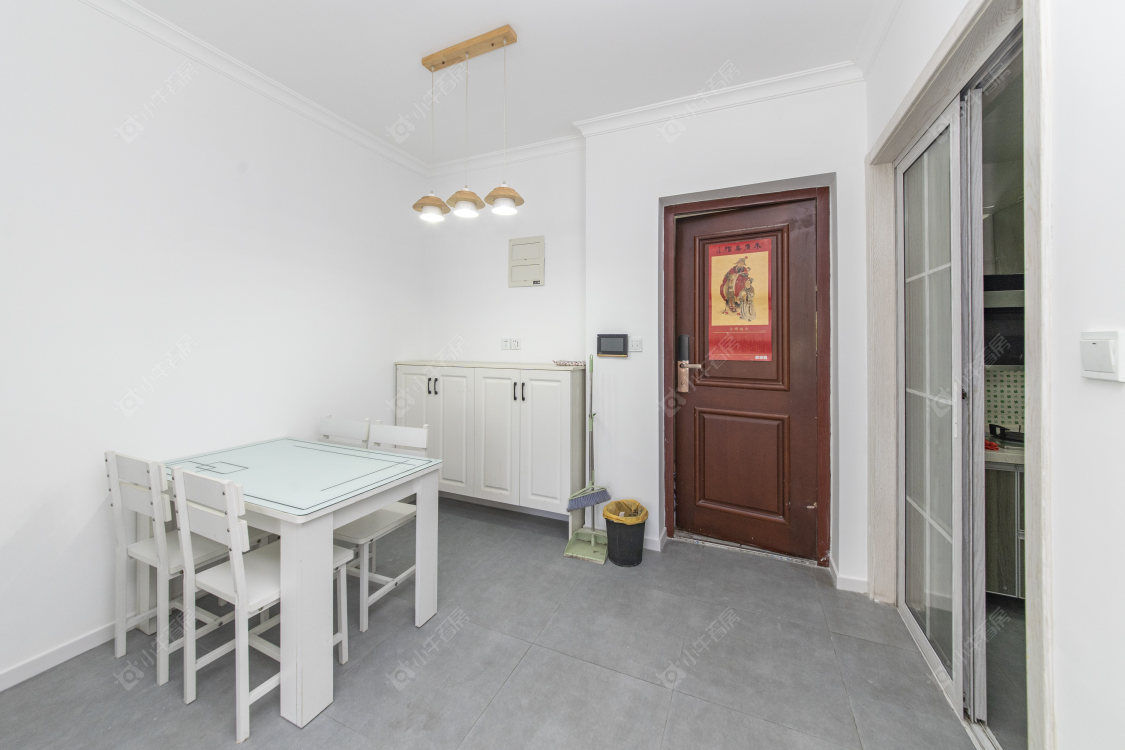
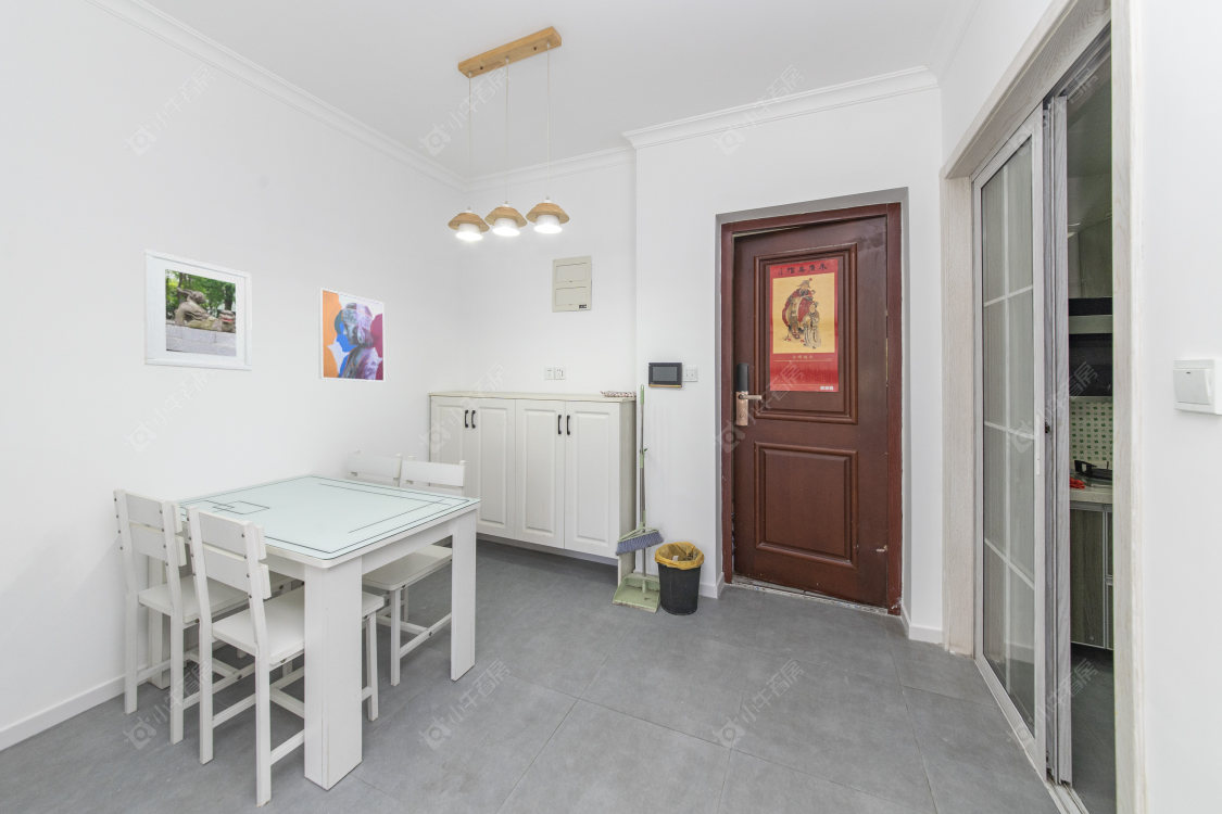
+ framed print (202, 315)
+ wall art (353, 338)
